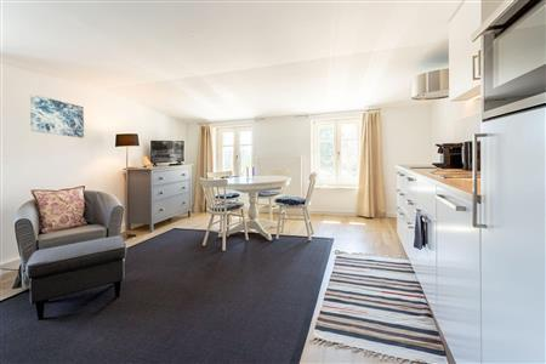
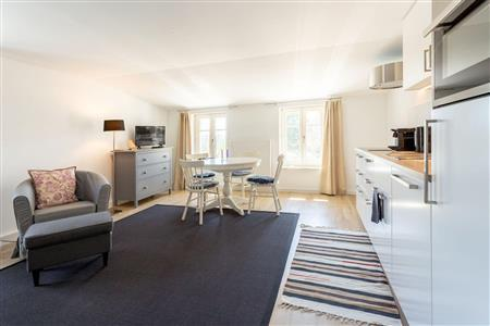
- wall art (58, 118)
